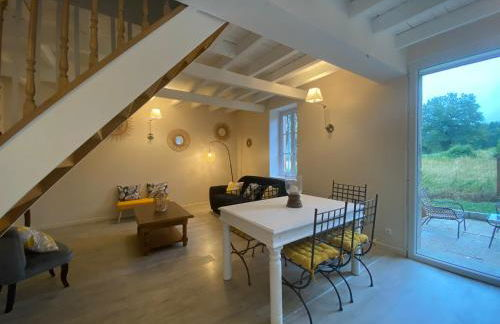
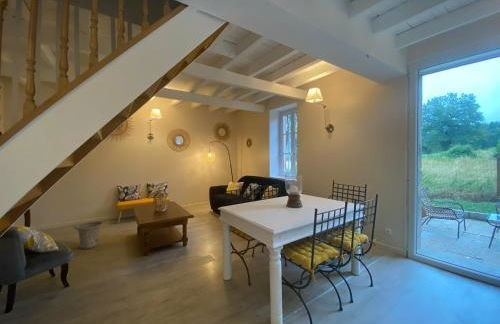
+ basket (89, 235)
